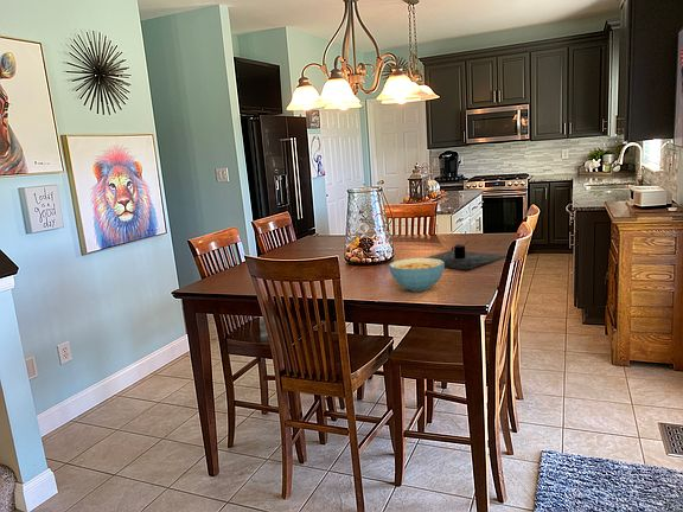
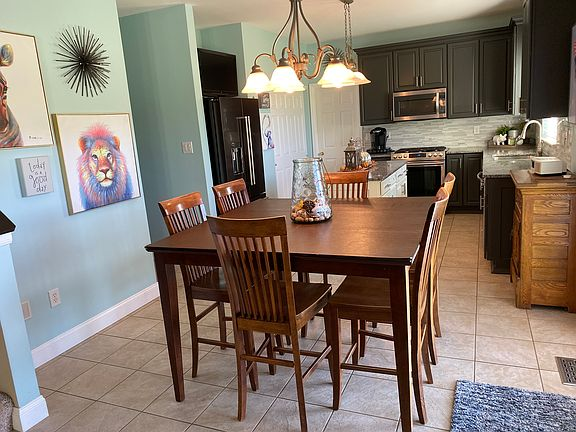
- cereal bowl (416, 276)
- placemat (459, 252)
